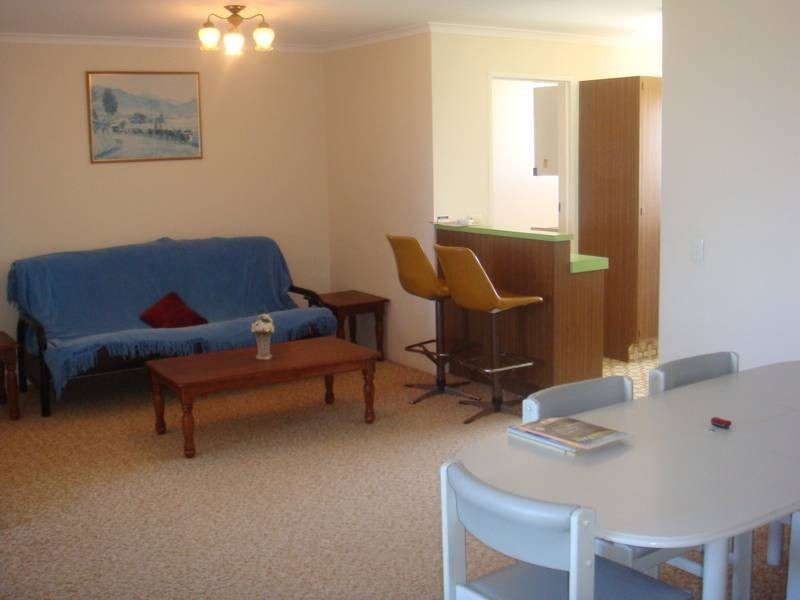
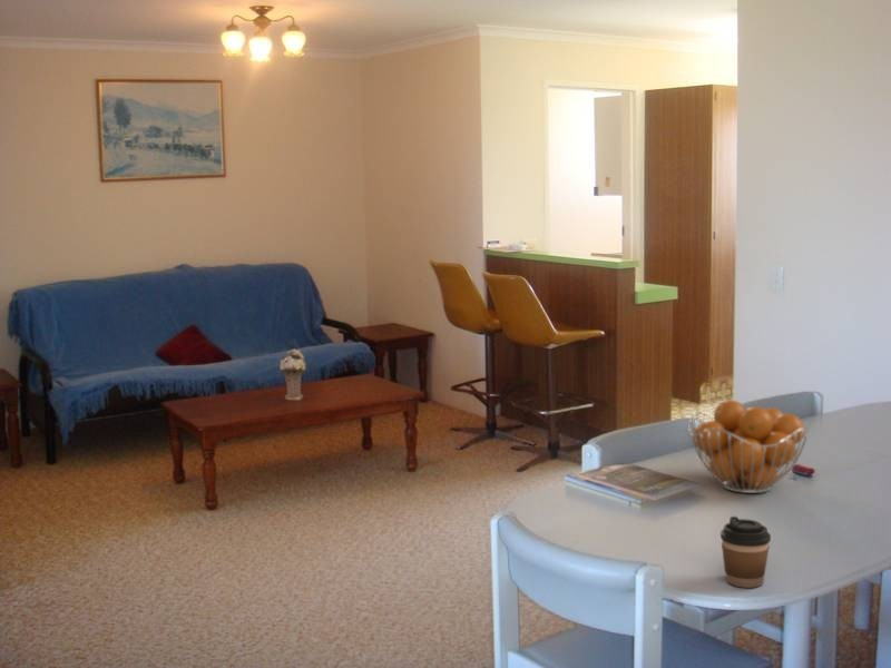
+ coffee cup (745, 550)
+ fruit basket (747, 444)
